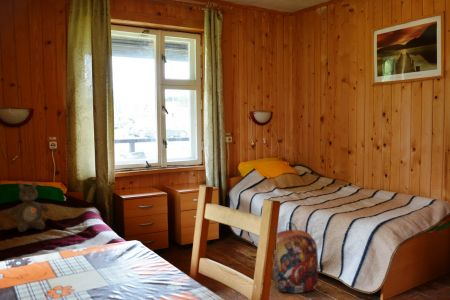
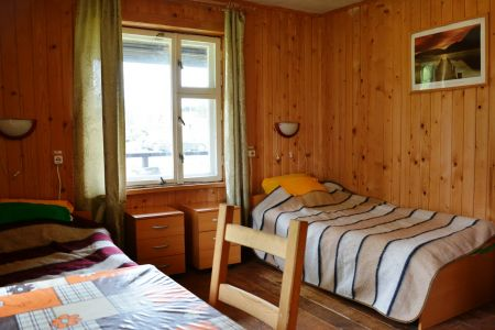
- backpack (294, 257)
- teddy bear (29, 206)
